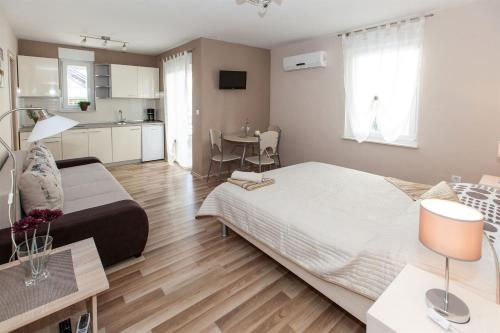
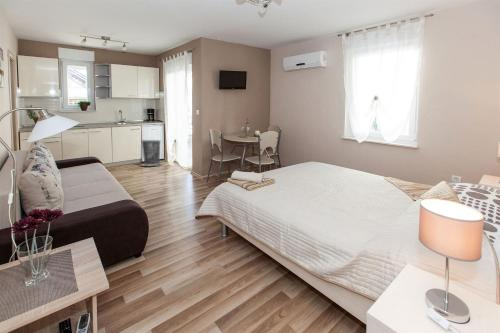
+ trash can (151, 152)
